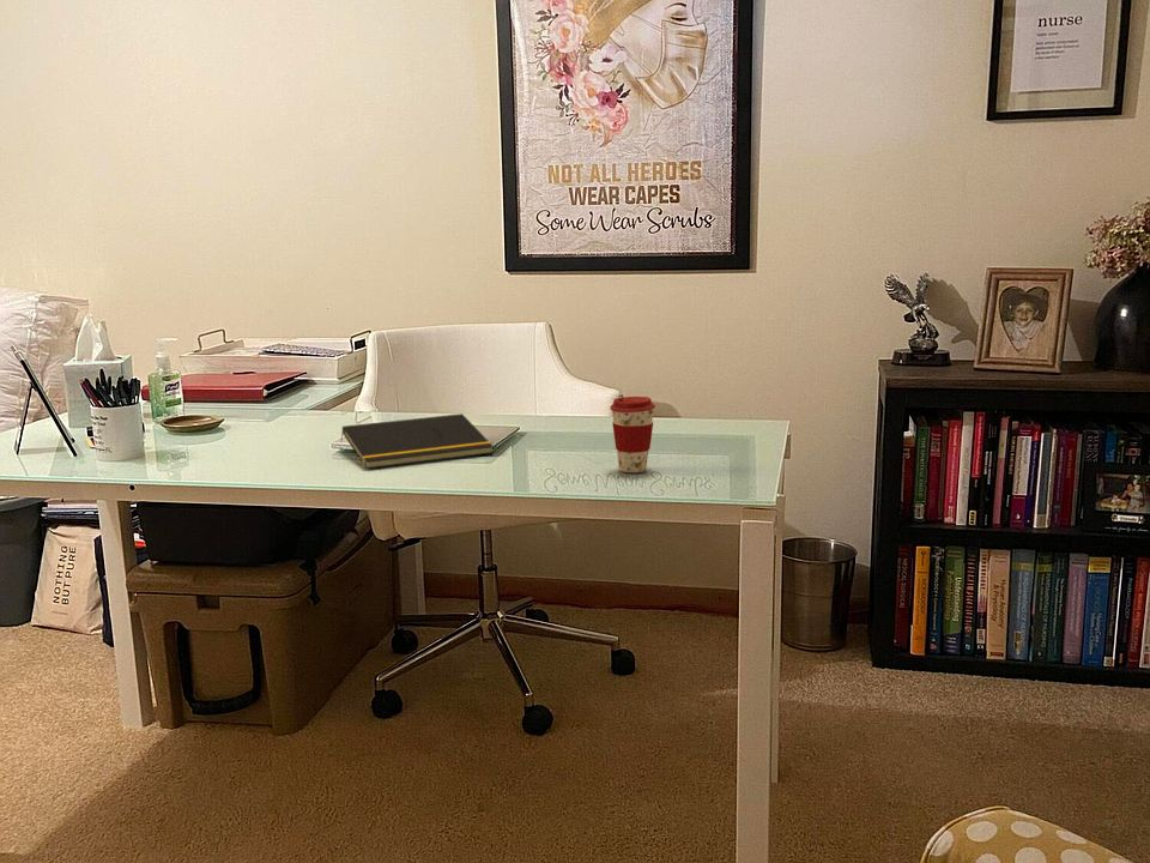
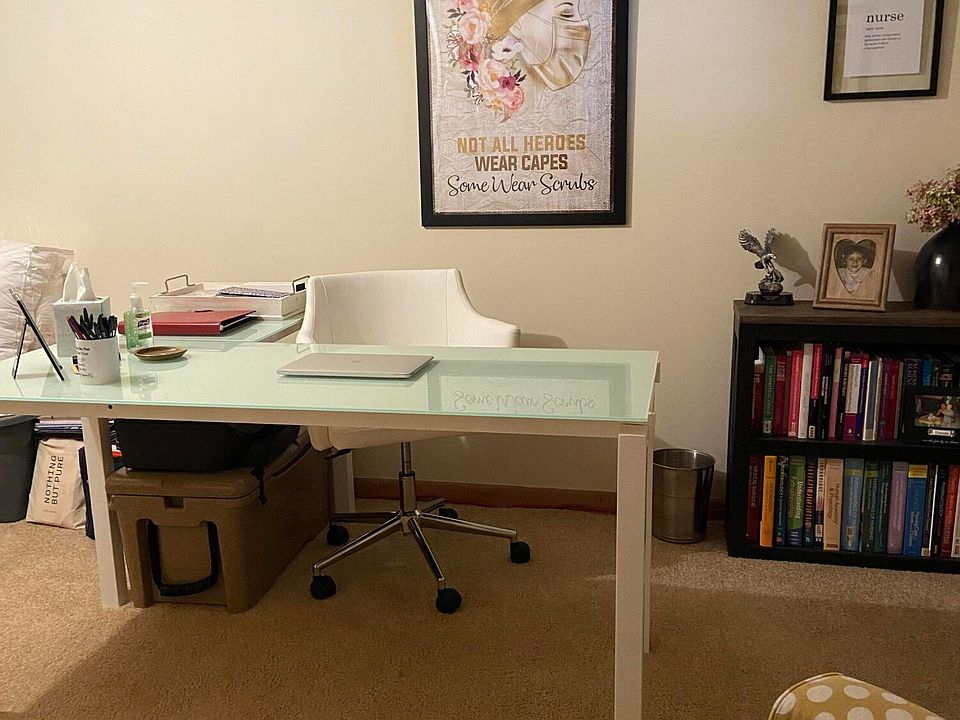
- coffee cup (632, 434)
- notepad (417, 439)
